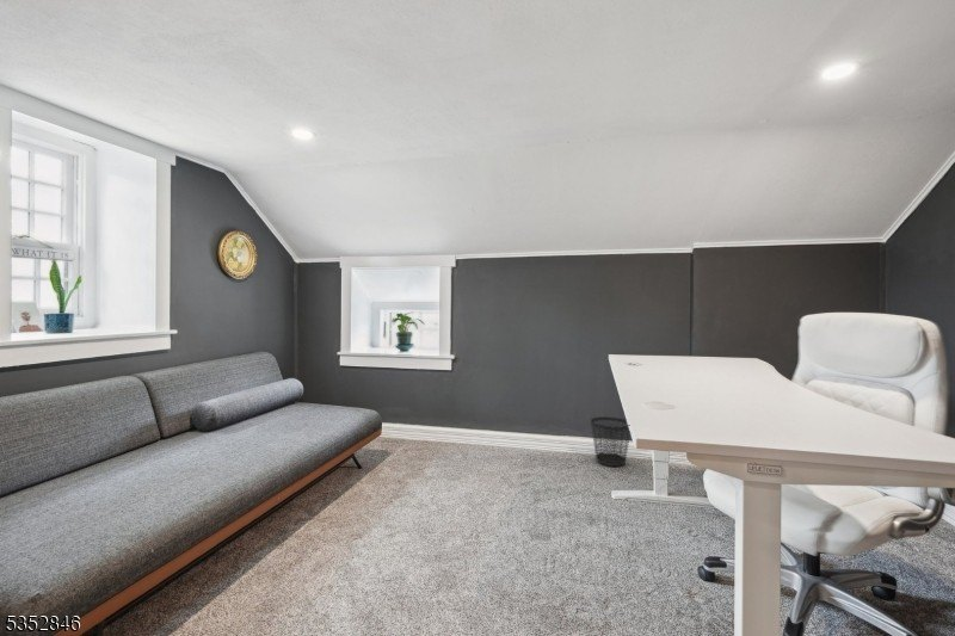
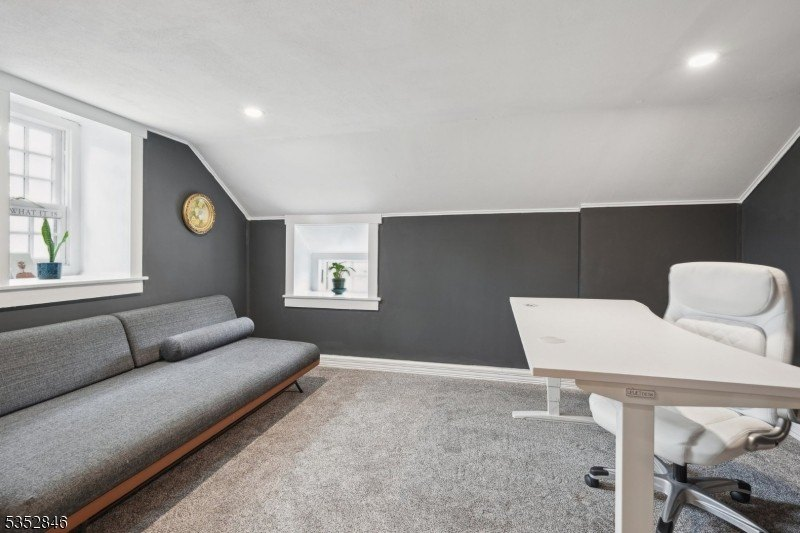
- wastebasket (610, 442)
